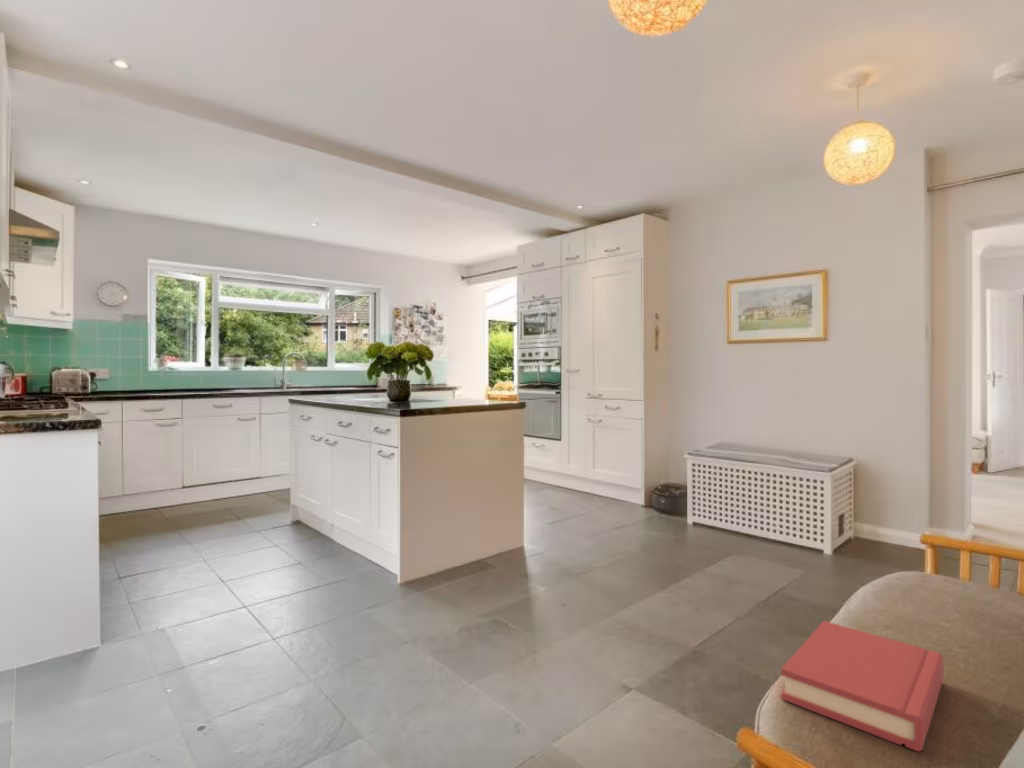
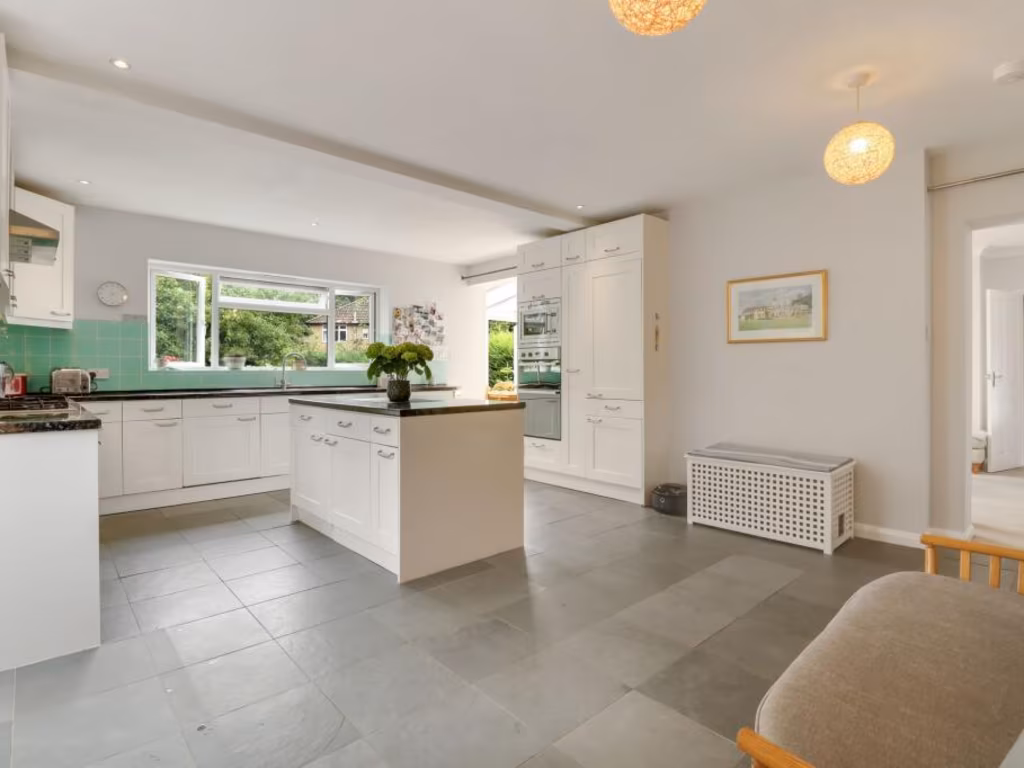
- hardback book (864, 675)
